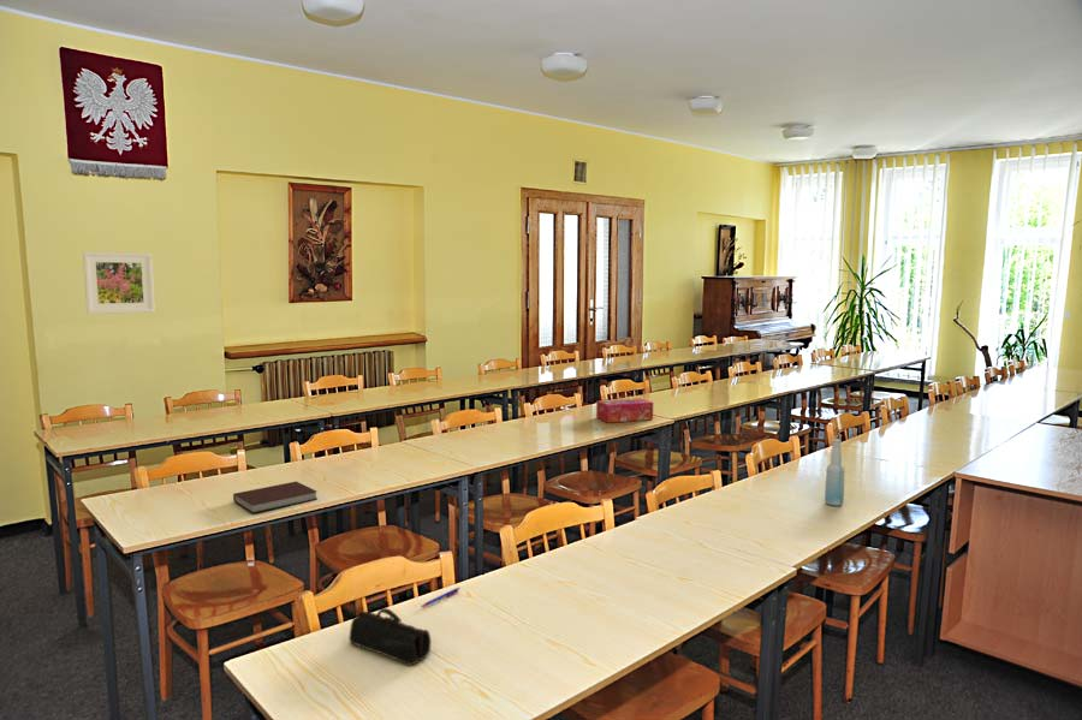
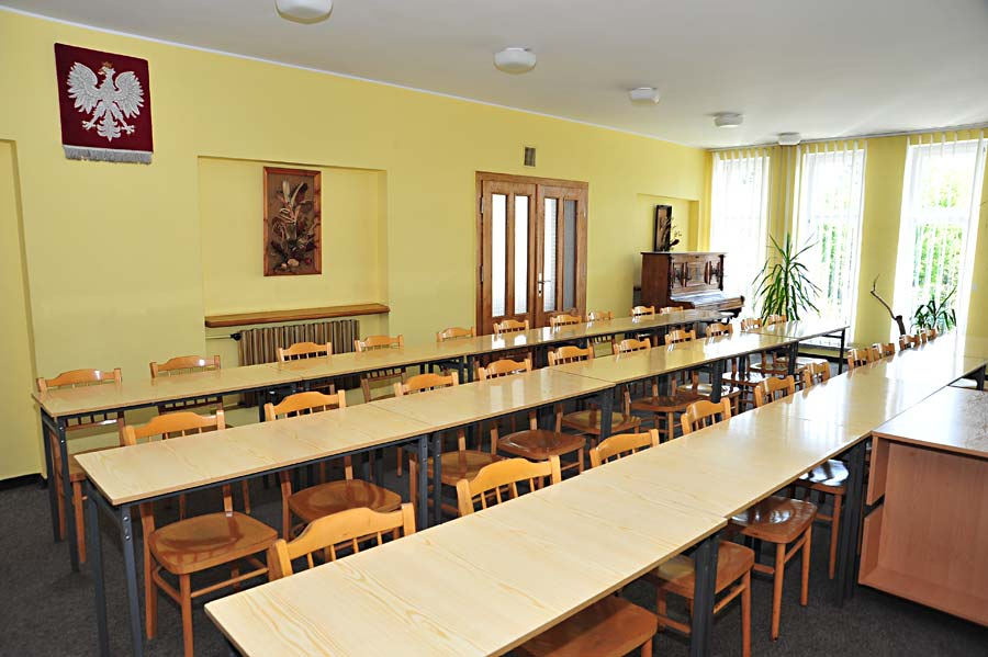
- bottle (834, 471)
- pencil case (390, 629)
- pen (440, 596)
- tissue box (624, 410)
- notebook (275, 495)
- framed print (119, 282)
